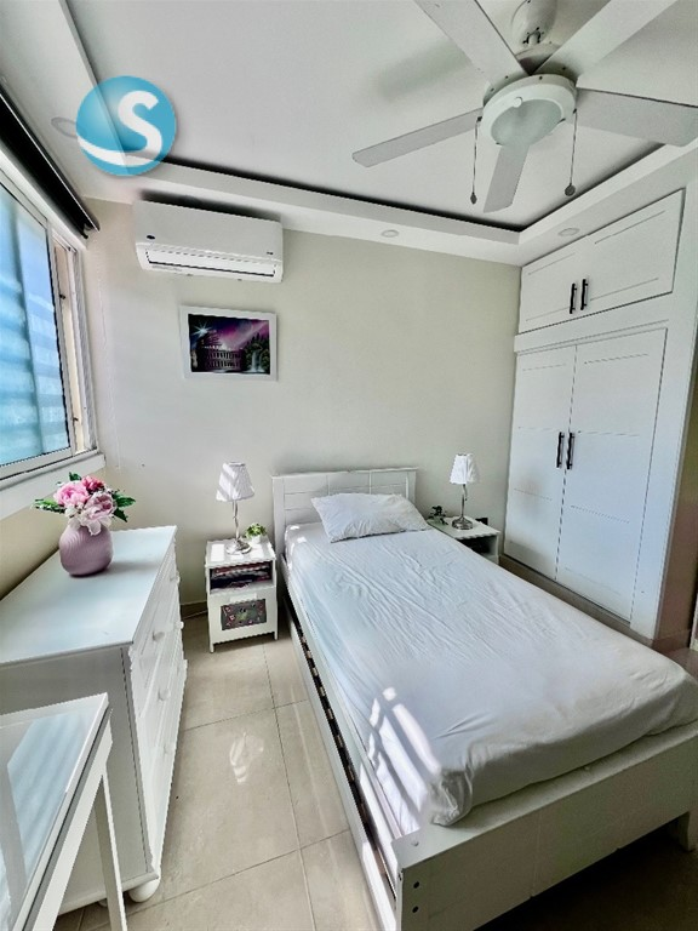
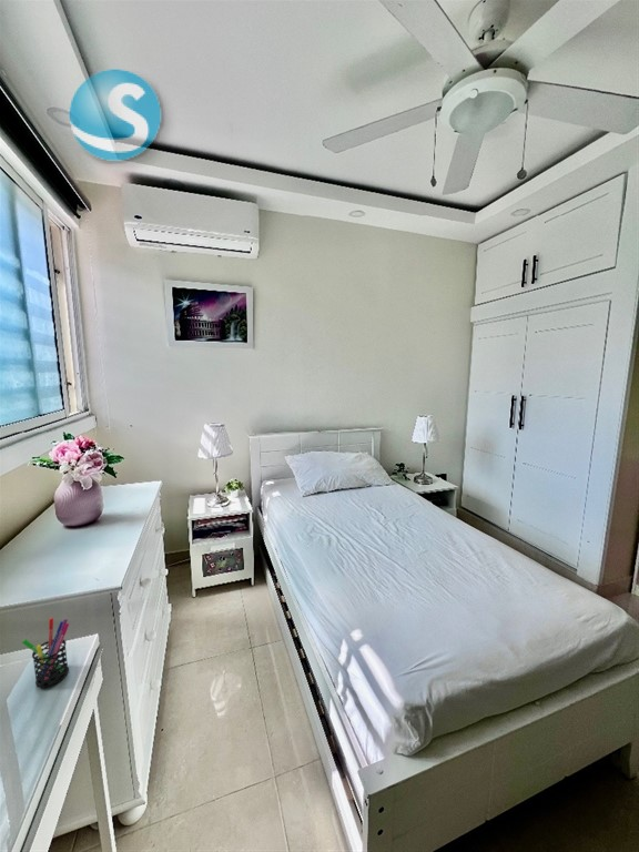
+ pen holder (47, 651)
